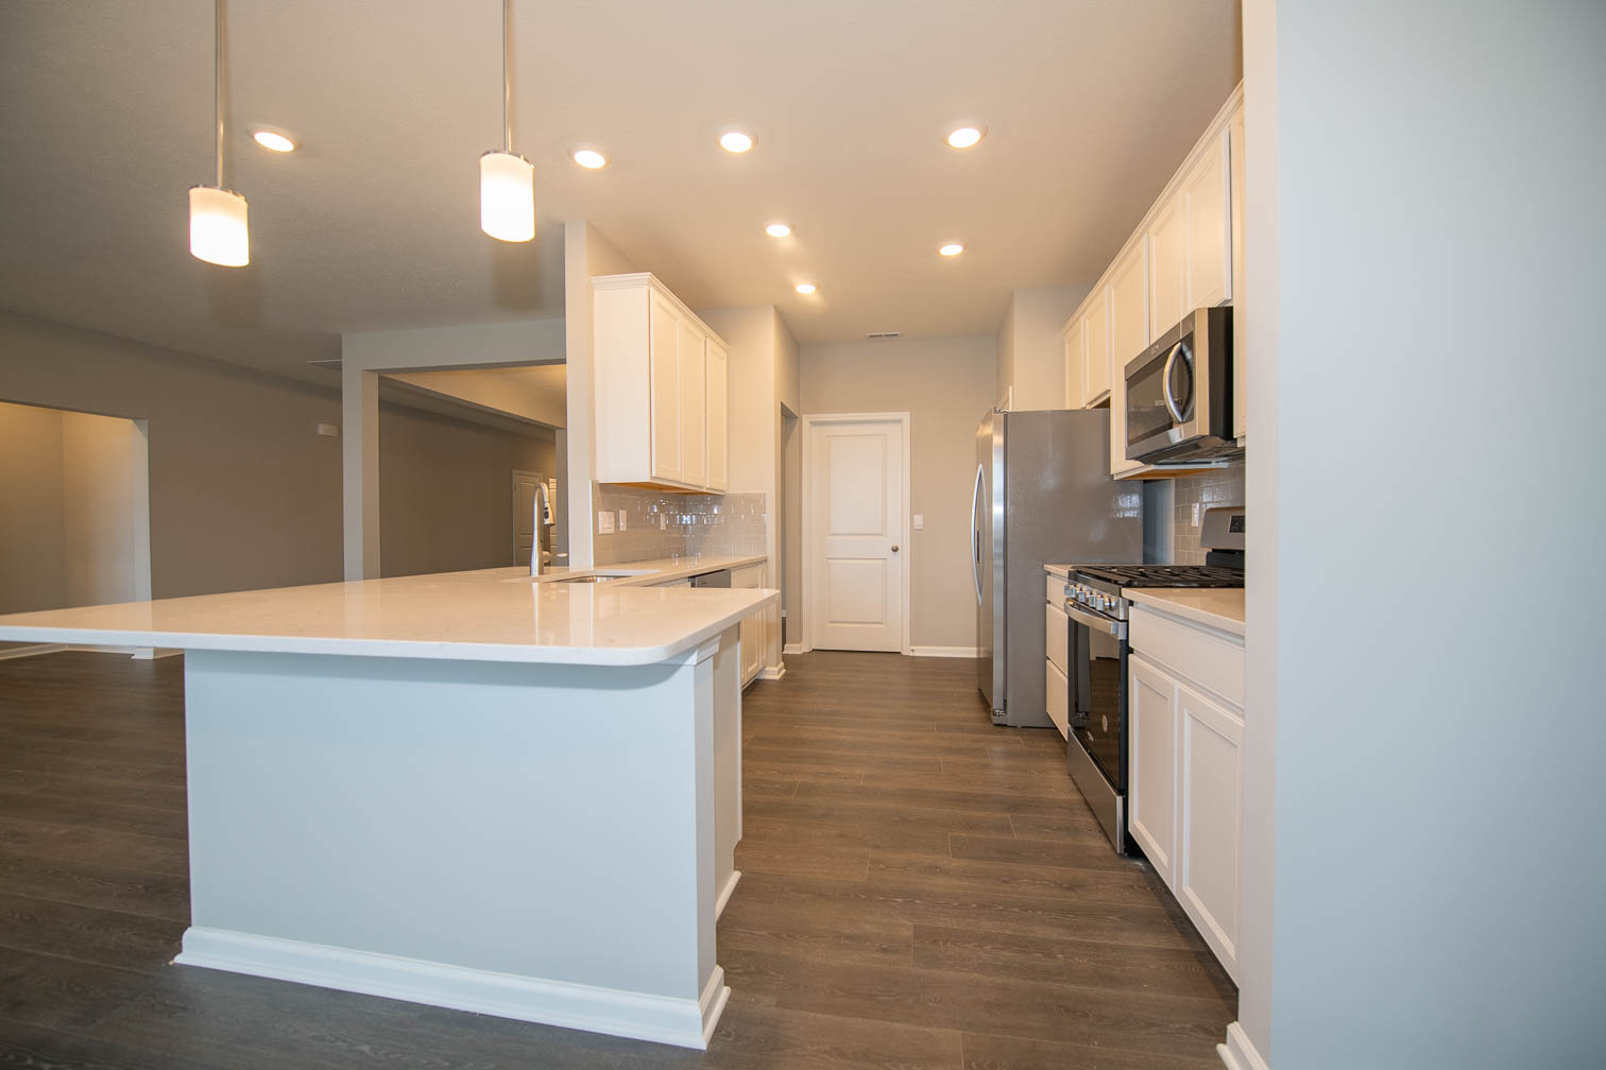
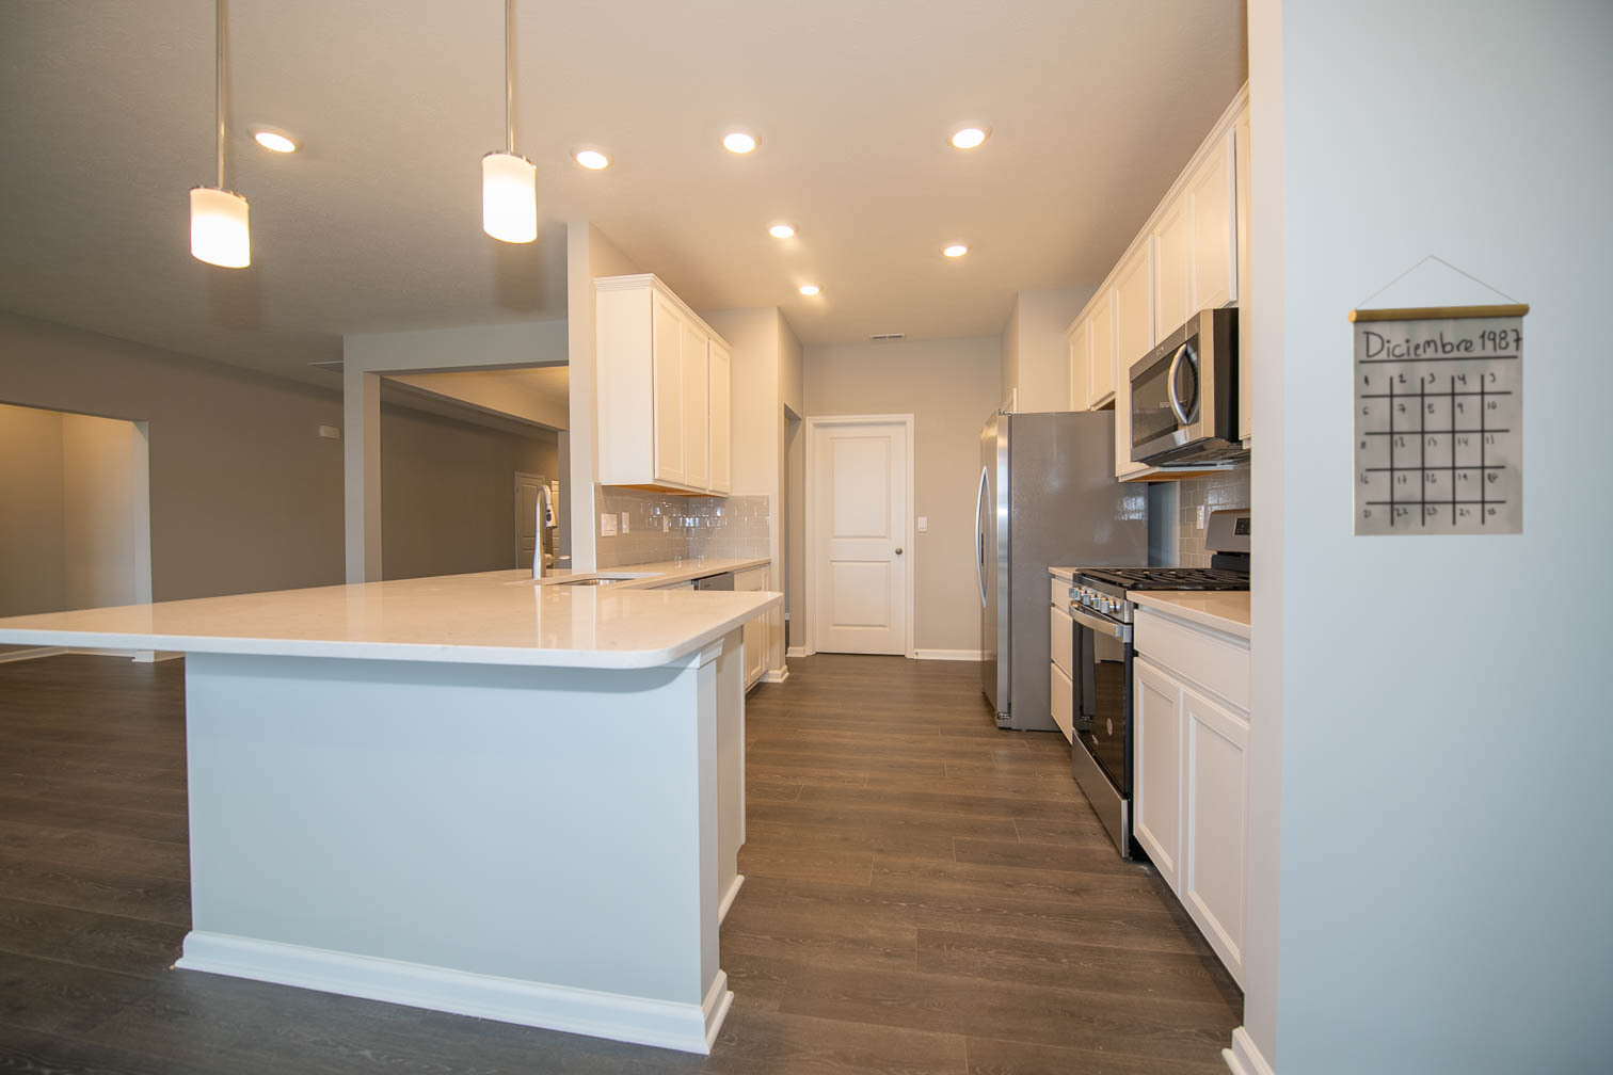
+ calendar (1435, 394)
